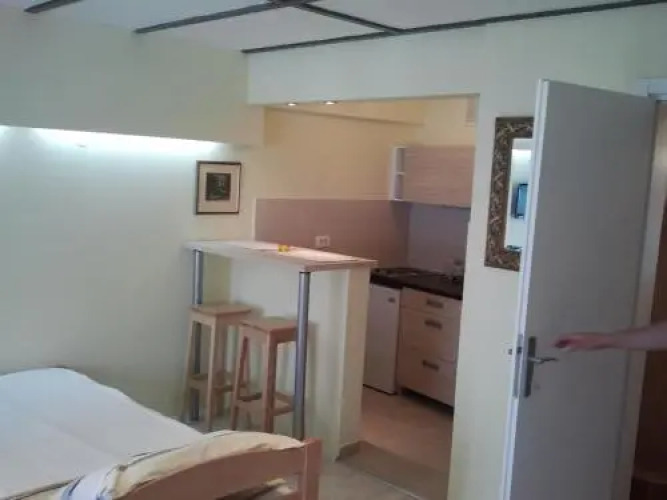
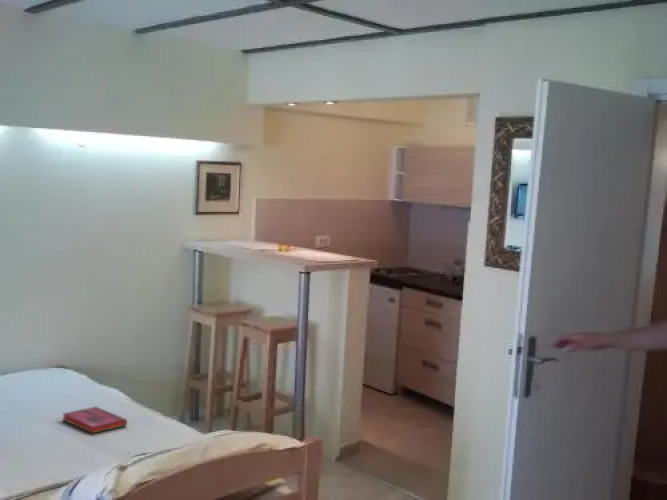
+ hardback book (94, 419)
